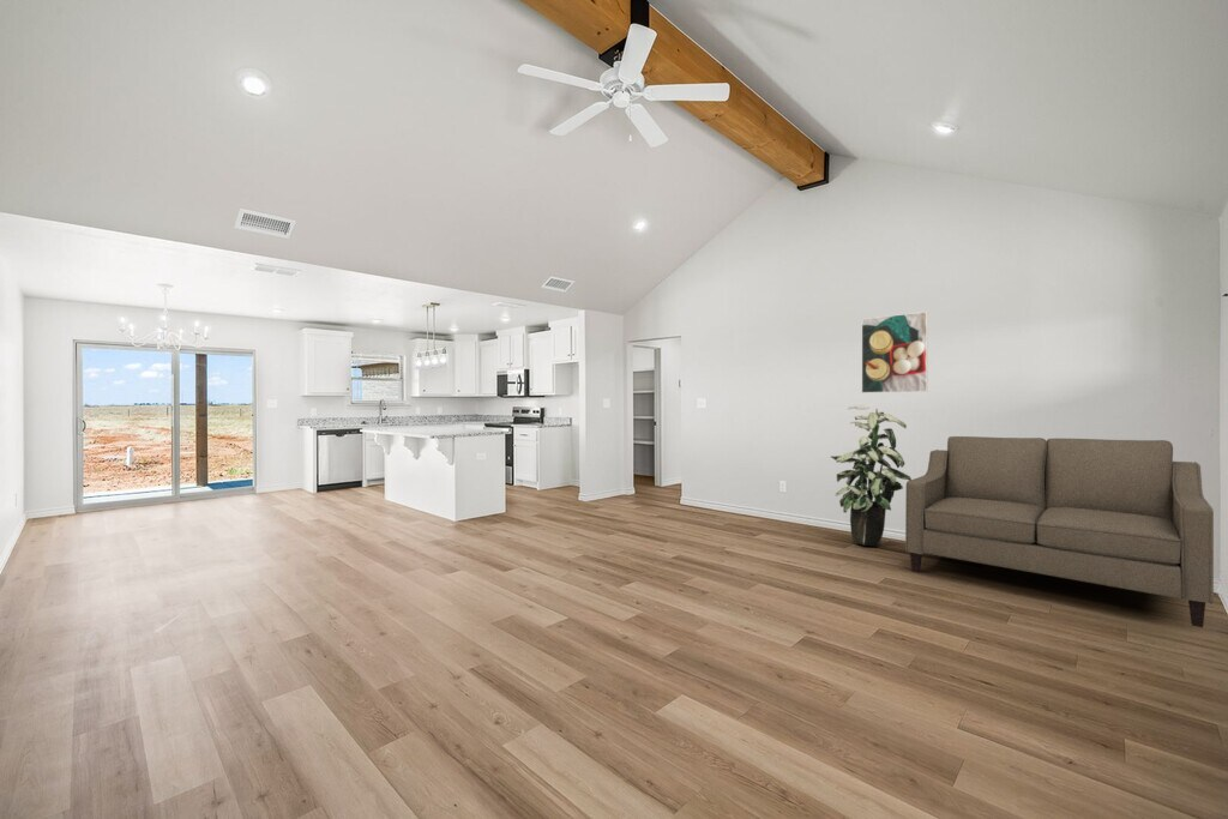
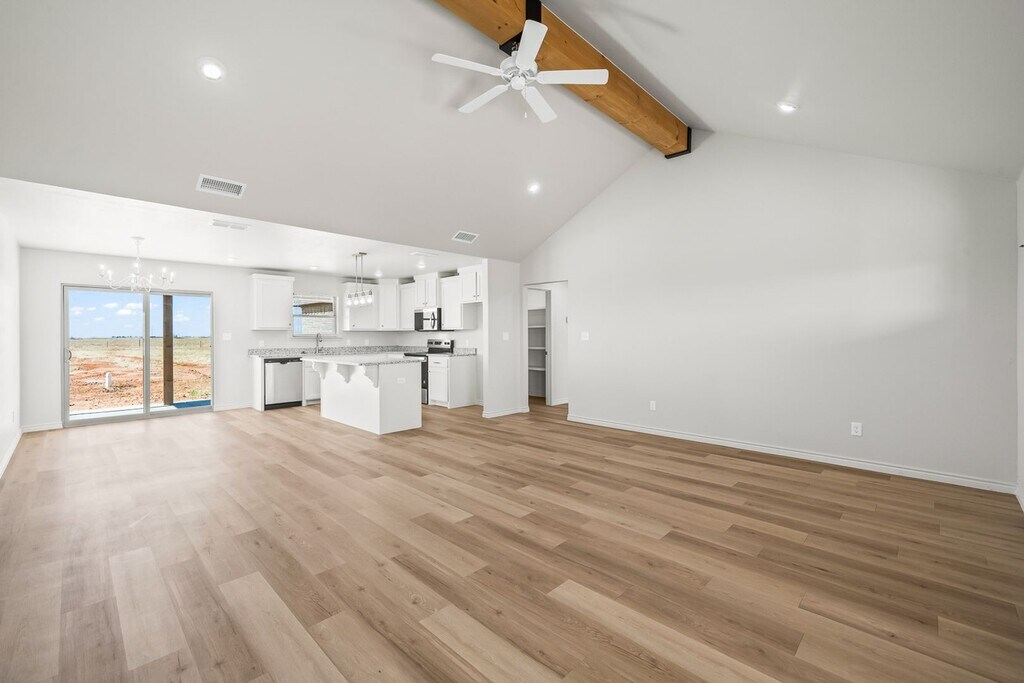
- indoor plant (867, 474)
- sofa (1043, 508)
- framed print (893, 354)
